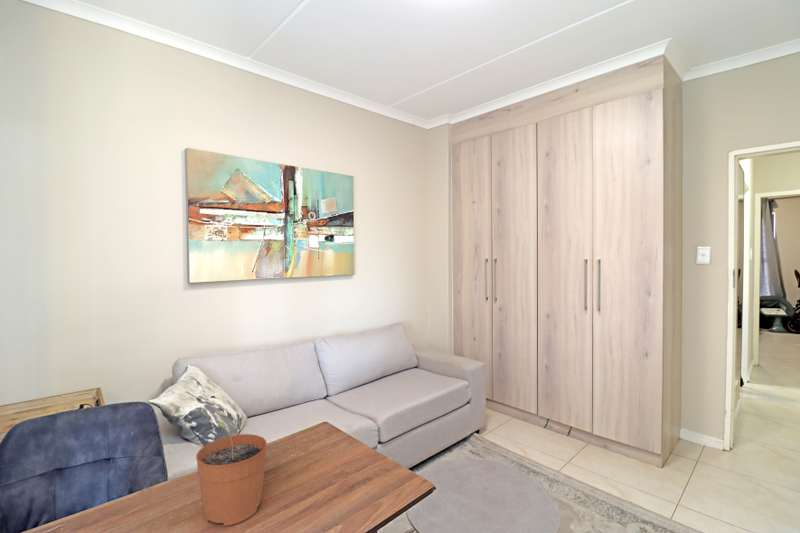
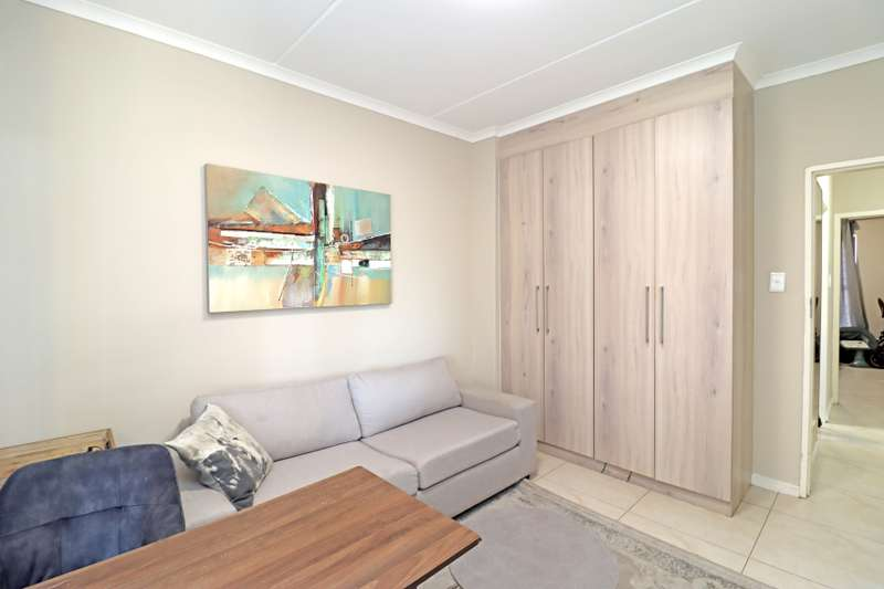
- plant pot (232, 463)
